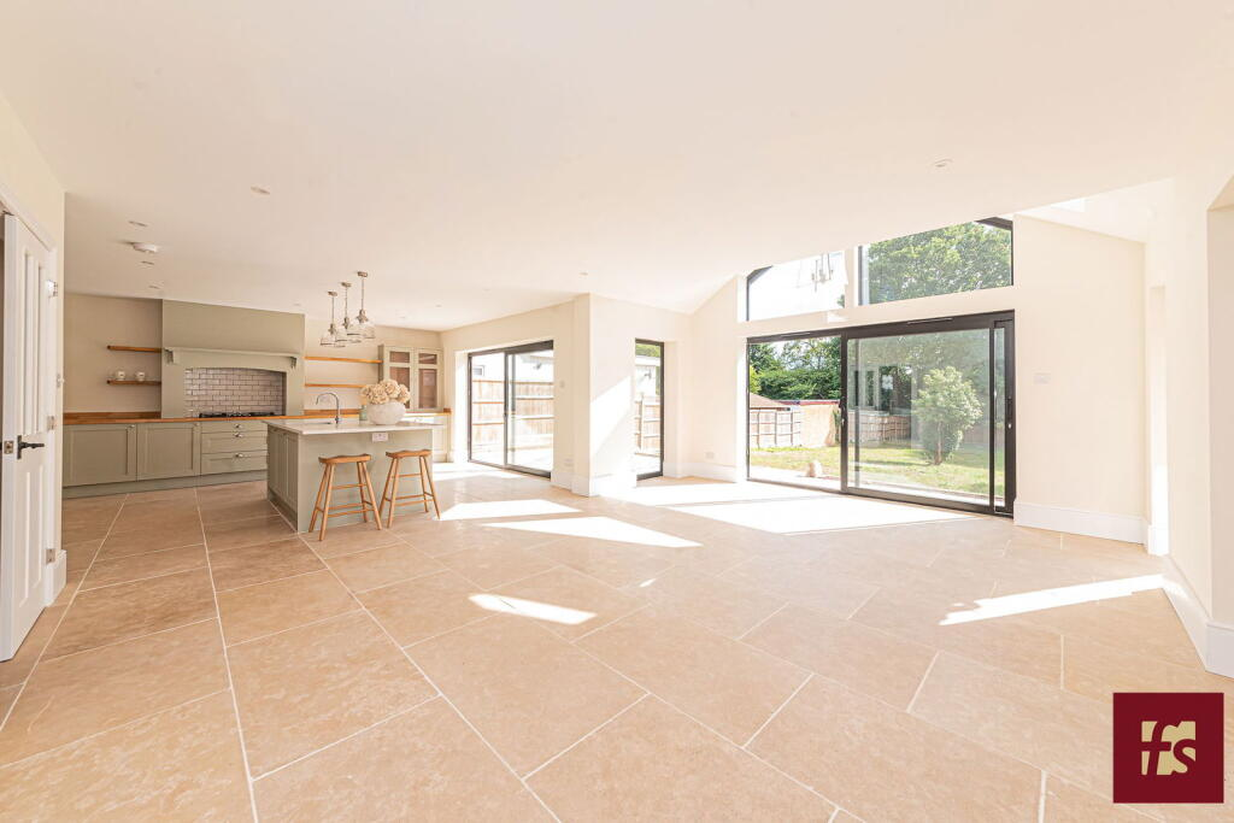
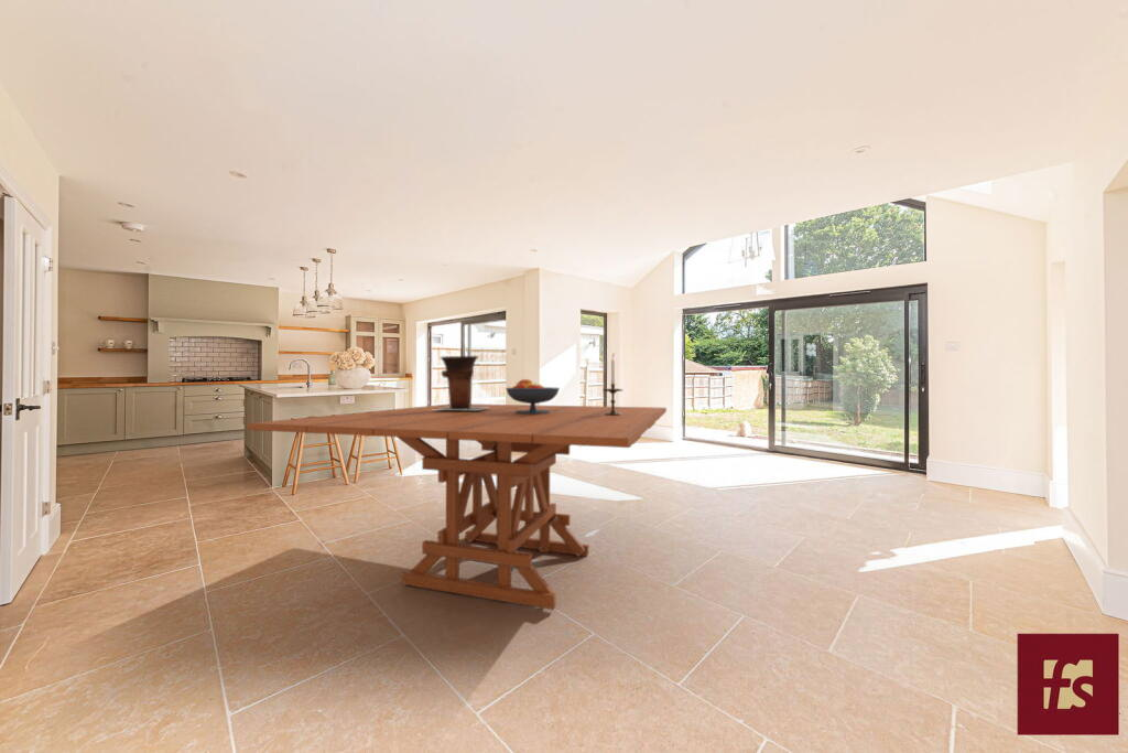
+ fruit bowl (532, 395)
+ vase (462, 383)
+ candlestick (612, 383)
+ dining table (502, 491)
